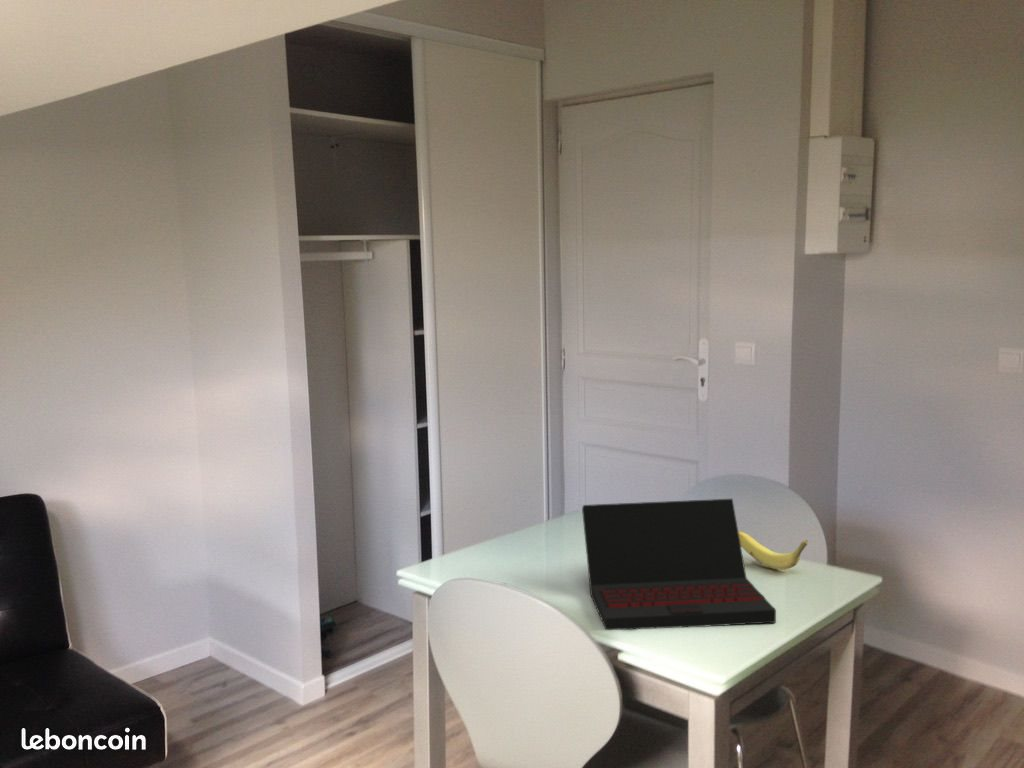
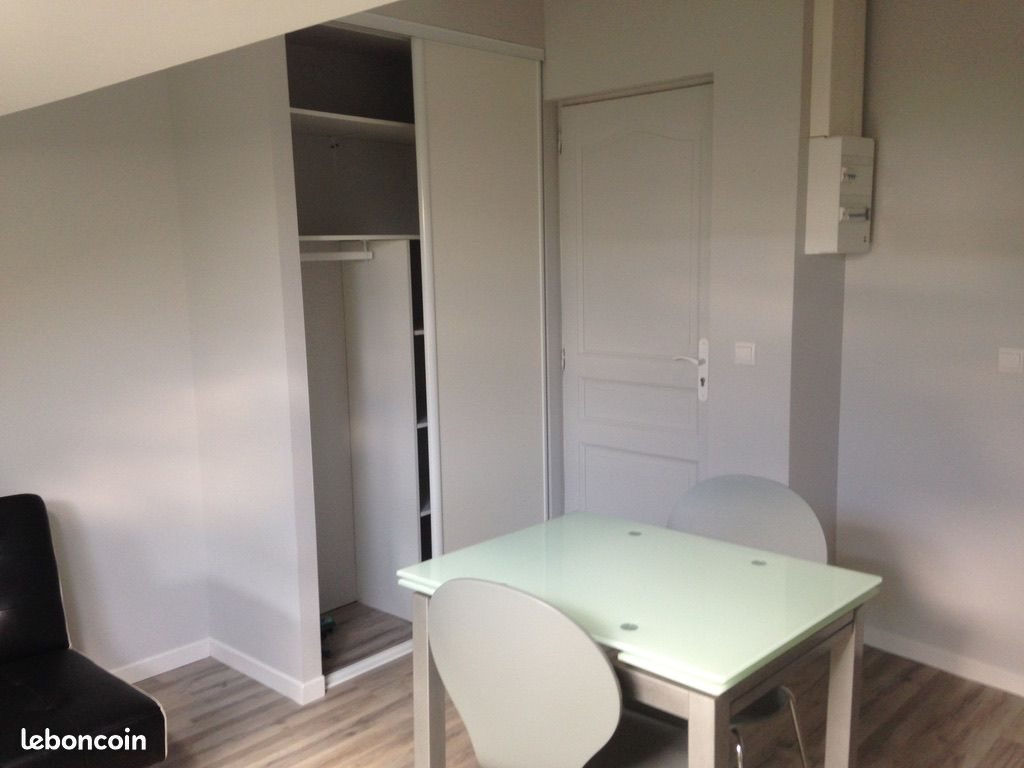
- banana (769, 550)
- laptop (672, 558)
